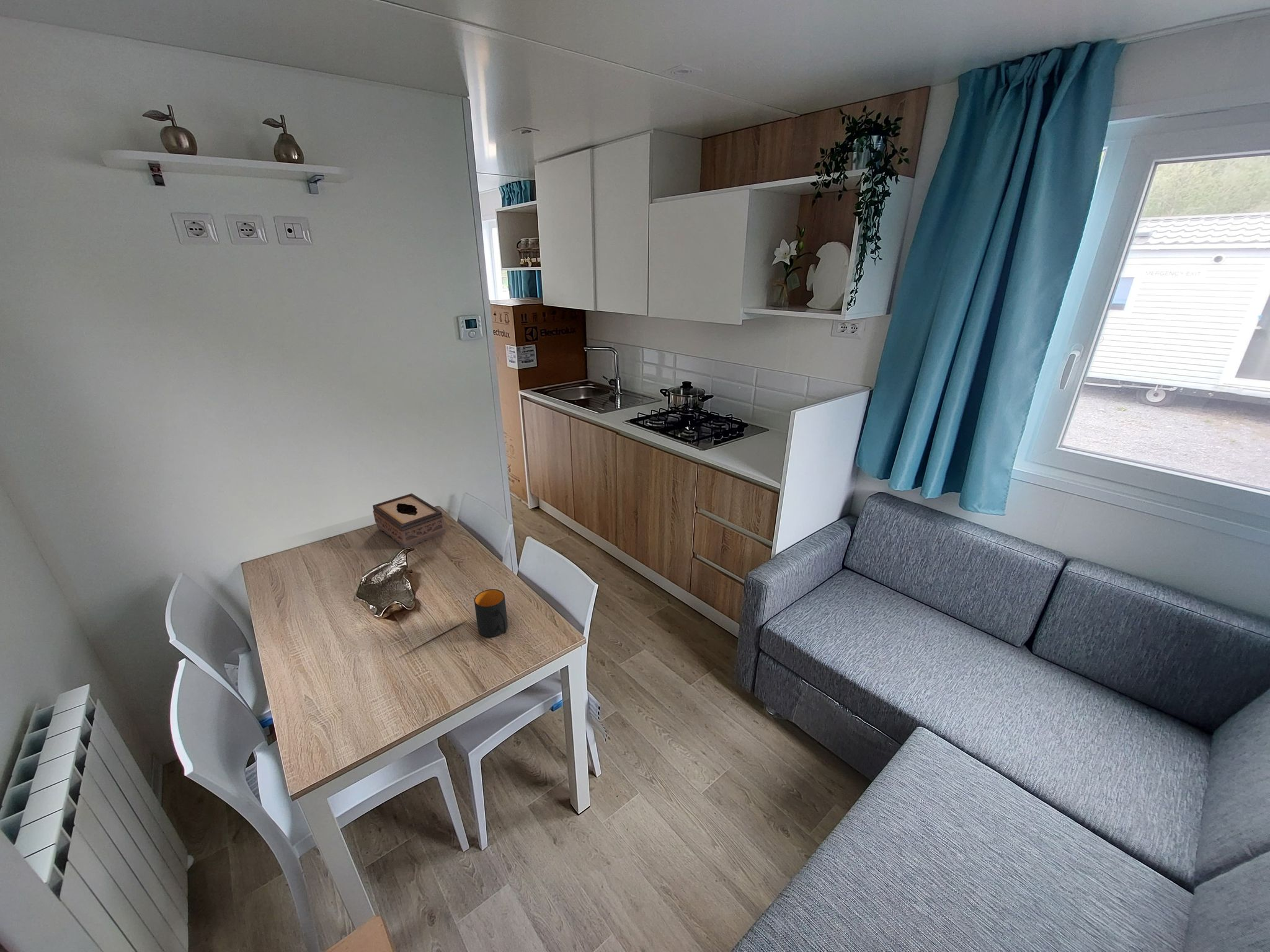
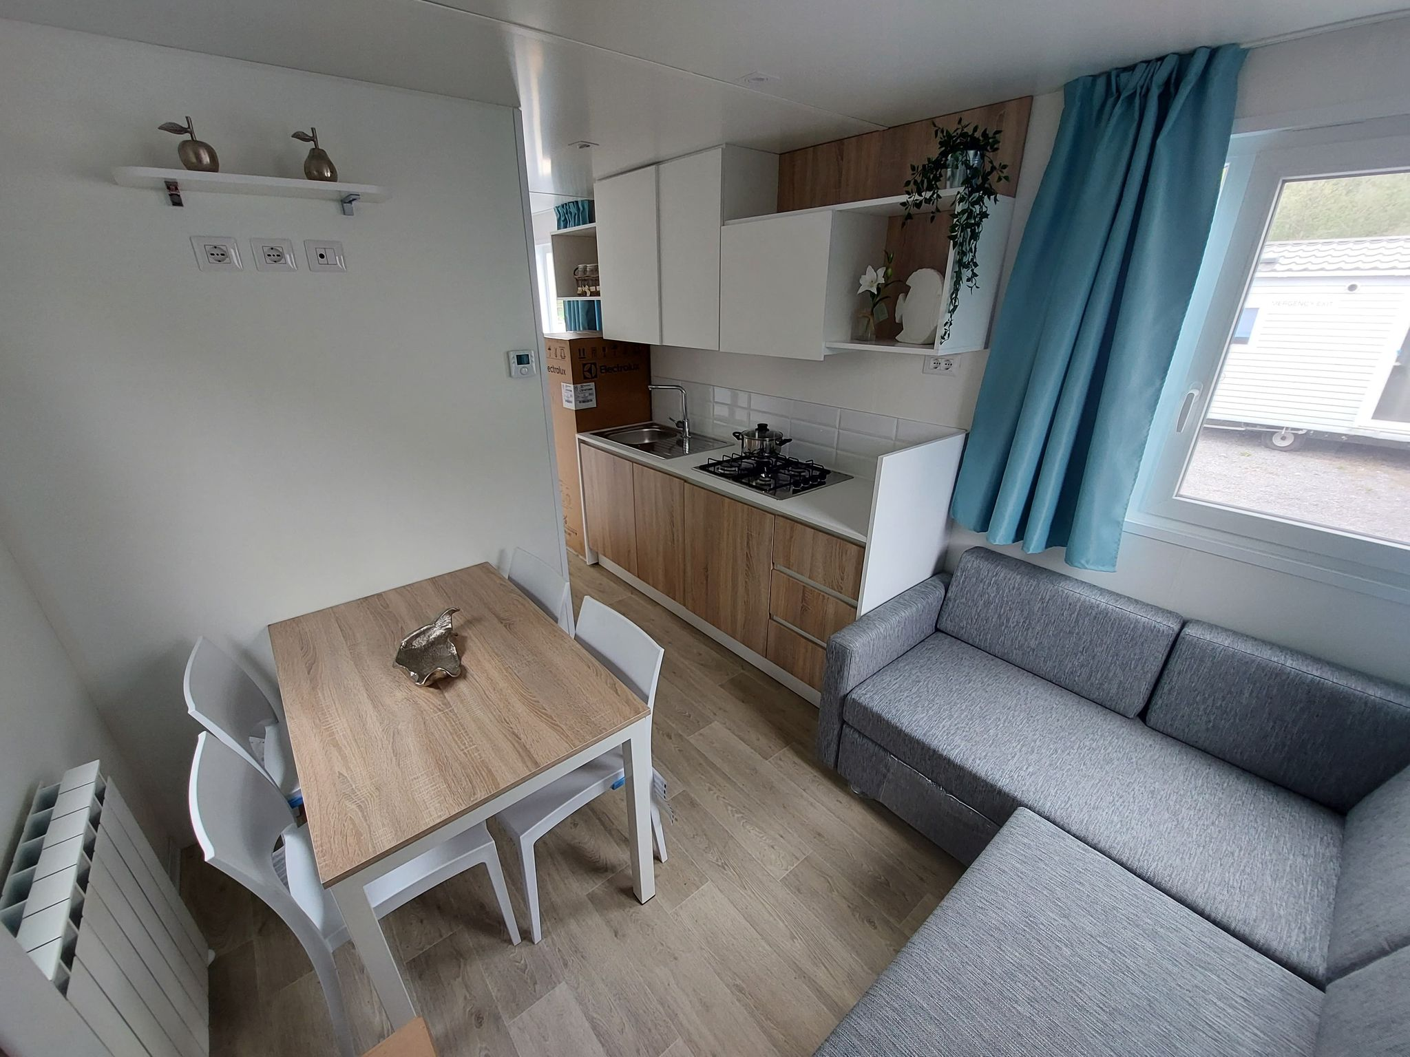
- mug (494, 615)
- tissue box (409, 519)
